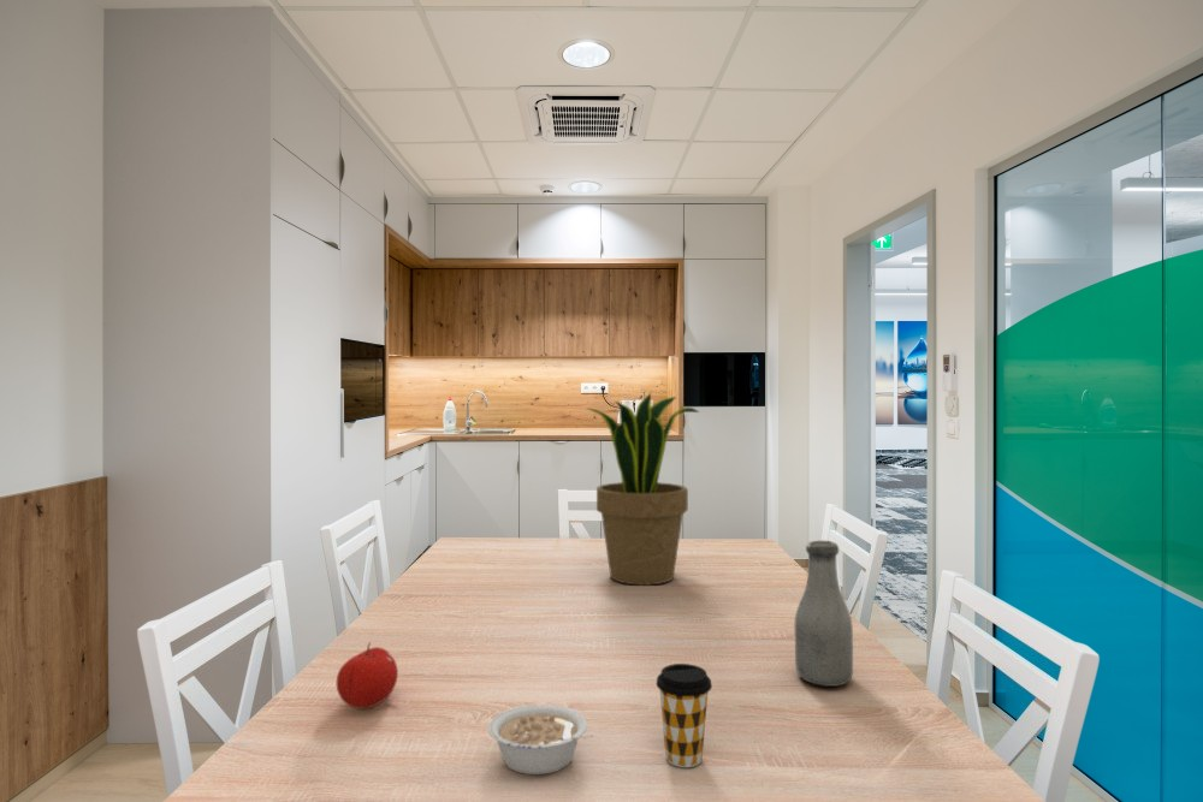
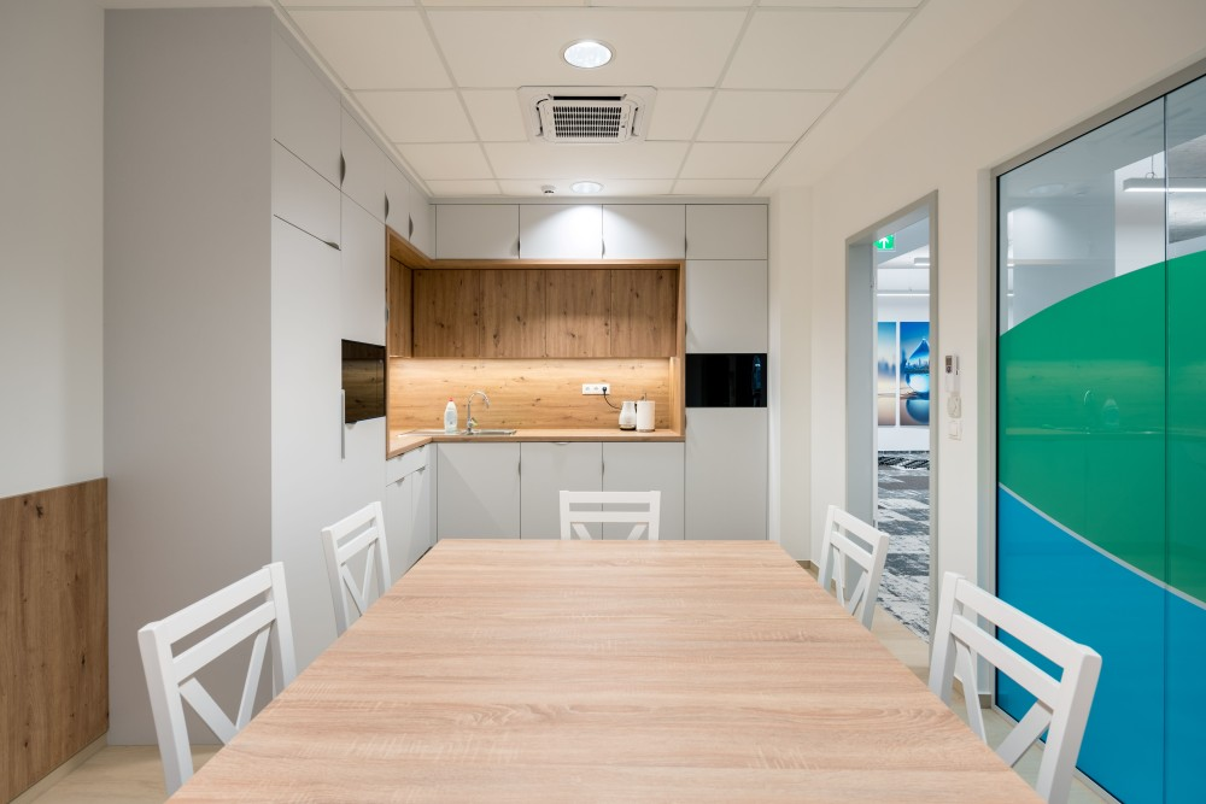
- coffee cup (683, 714)
- bottle (823, 610)
- potted plant (641, 482)
- fruit (367, 673)
- legume (541, 737)
